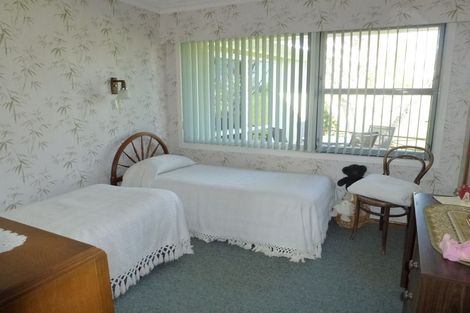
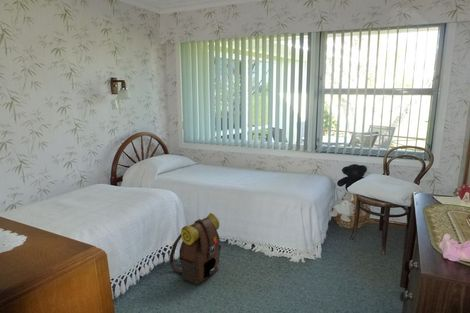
+ backpack (194, 245)
